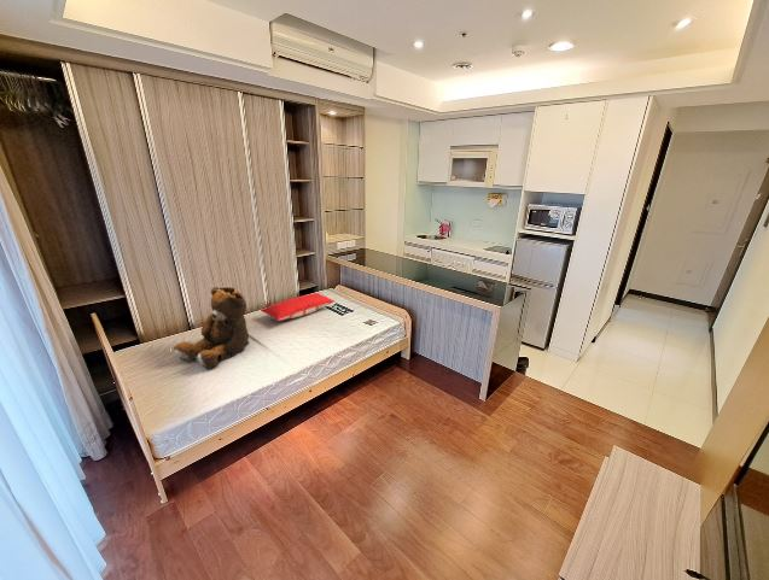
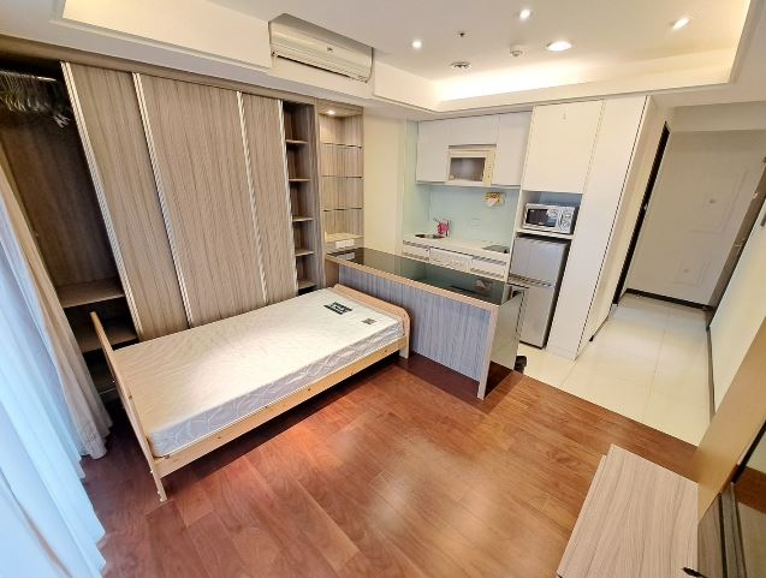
- teddy bear (217, 322)
- pillow (299, 305)
